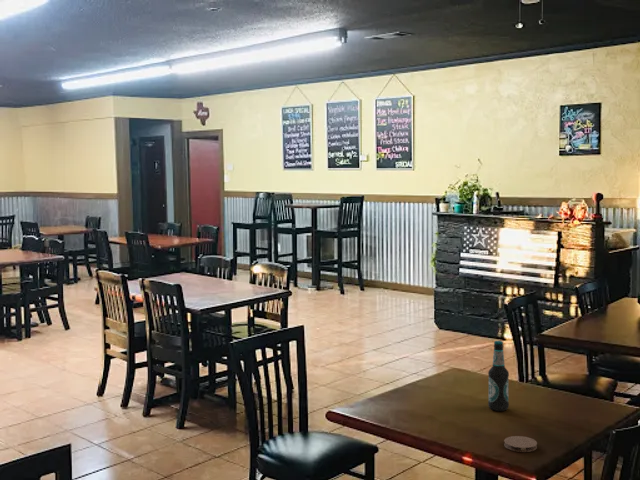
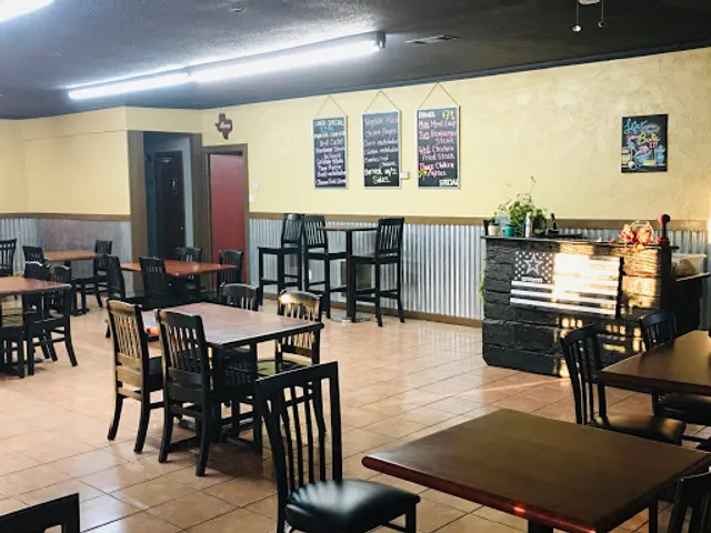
- coaster (520, 443)
- bottle (498, 375)
